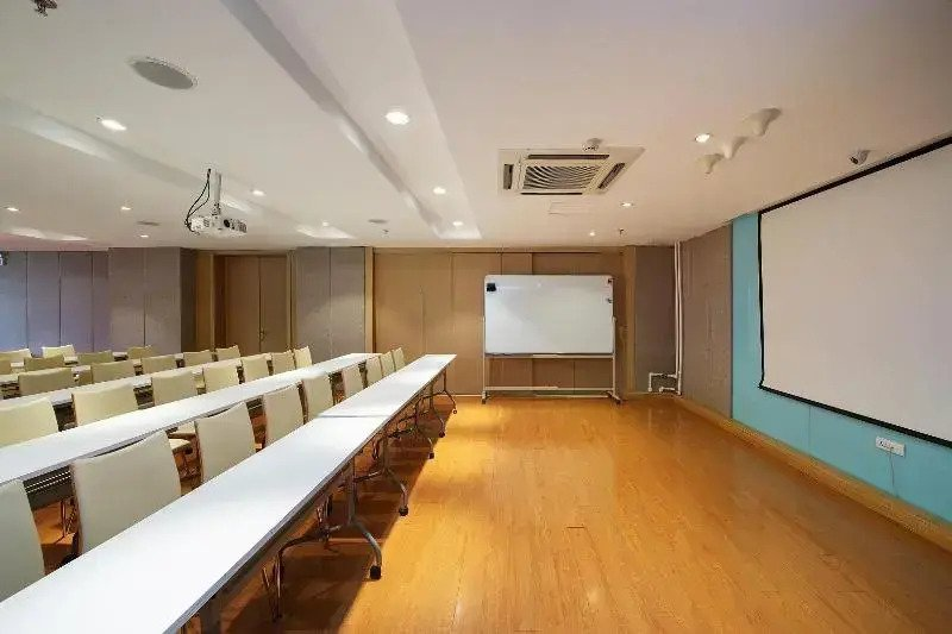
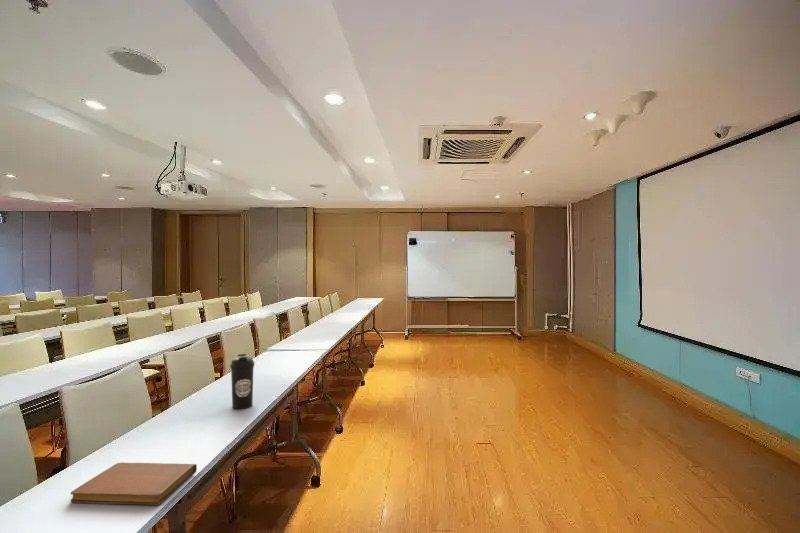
+ notebook (137, 481)
+ water bottle (242, 380)
